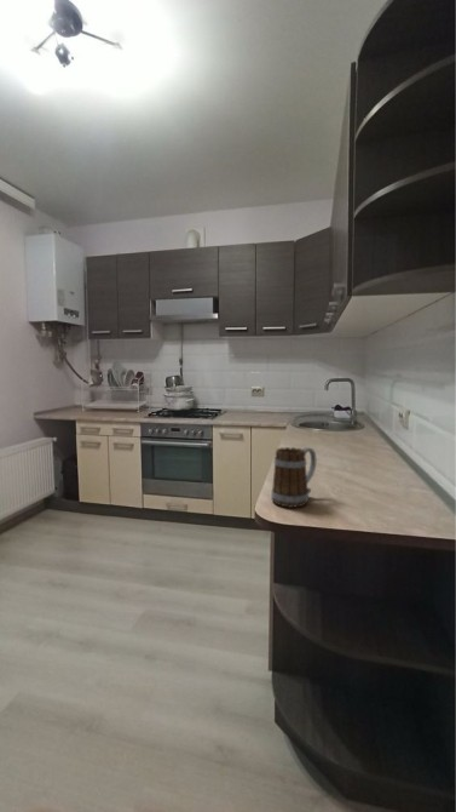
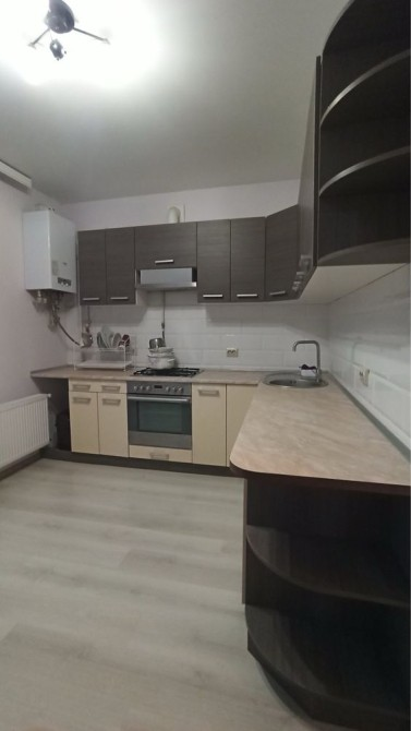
- mug (295, 474)
